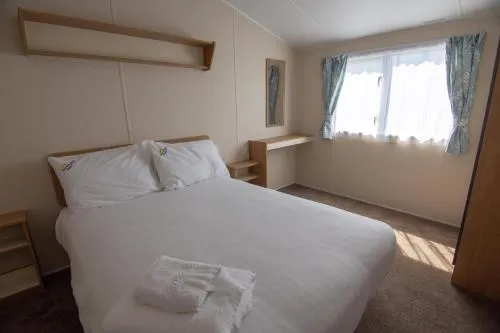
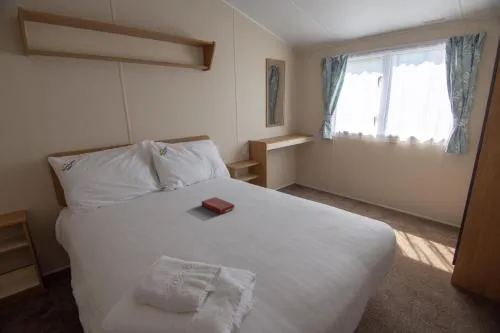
+ book (217, 205)
